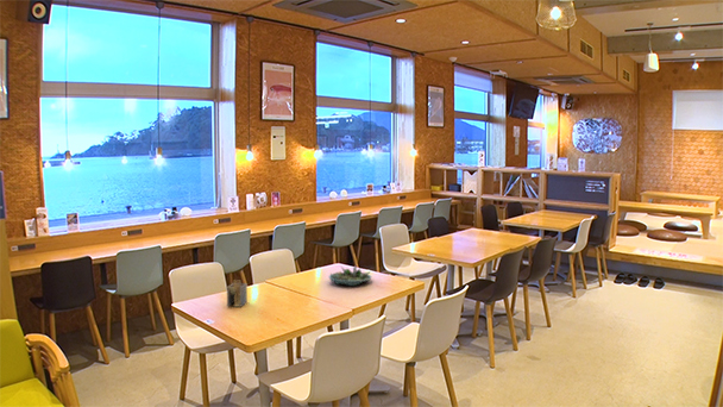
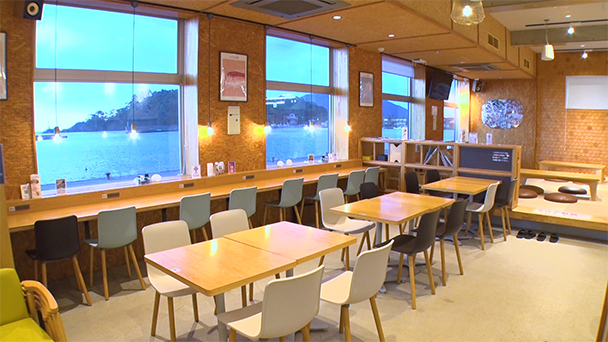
- succulent planter (350, 273)
- napkin holder (237, 290)
